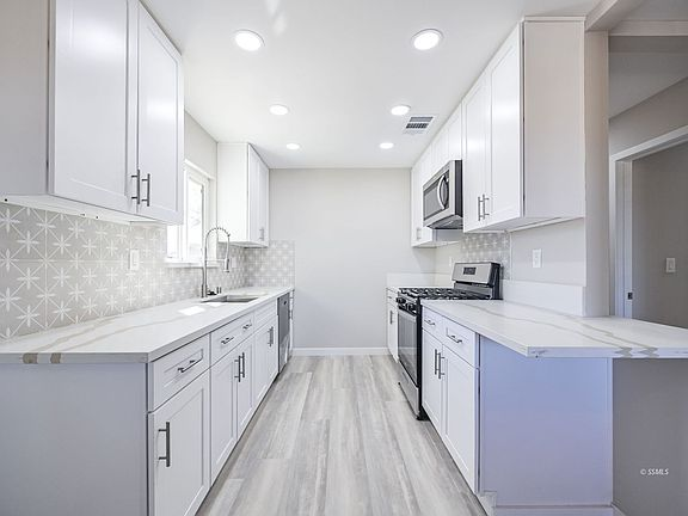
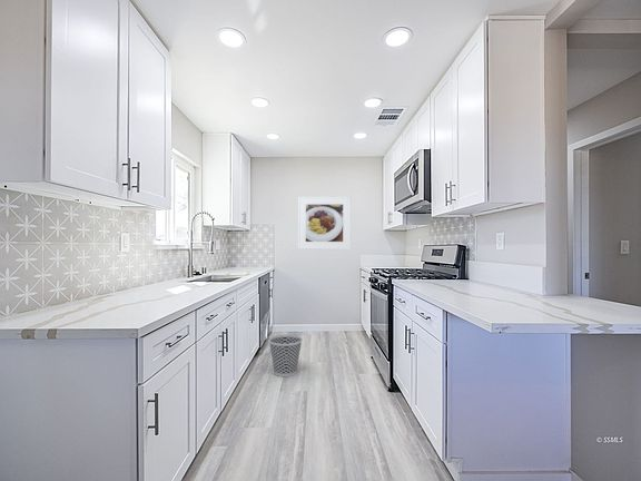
+ wastebasket (285, 355)
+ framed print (324, 223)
